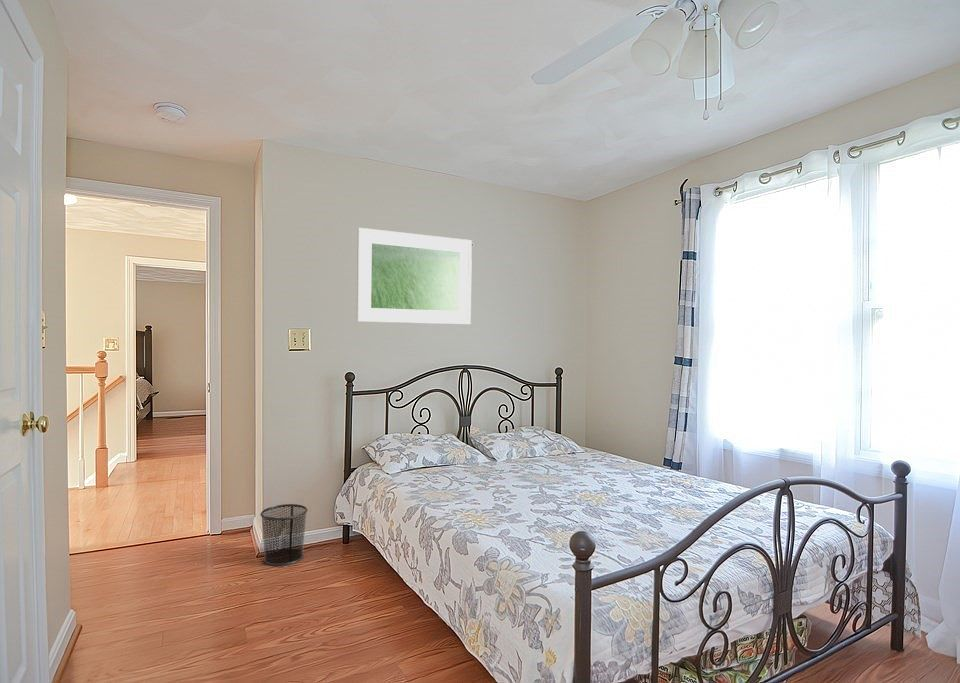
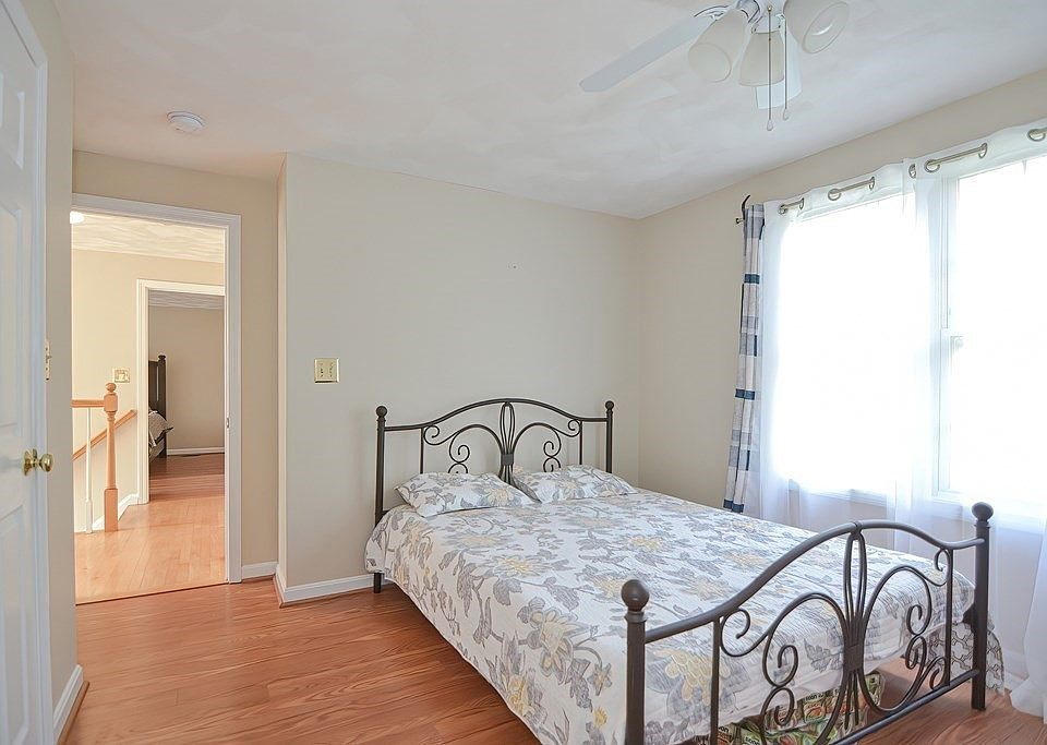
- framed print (417, 278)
- waste bin (284, 534)
